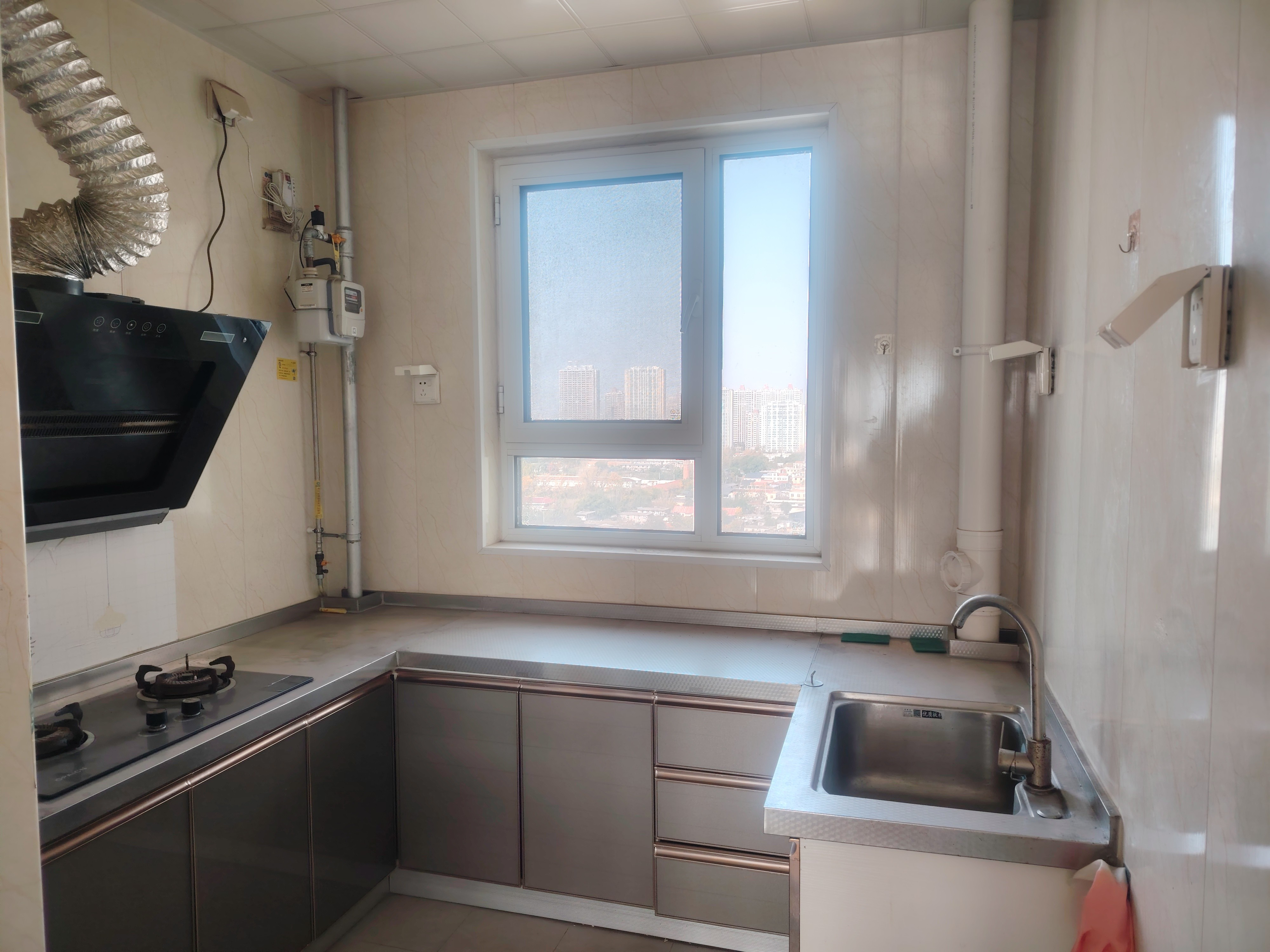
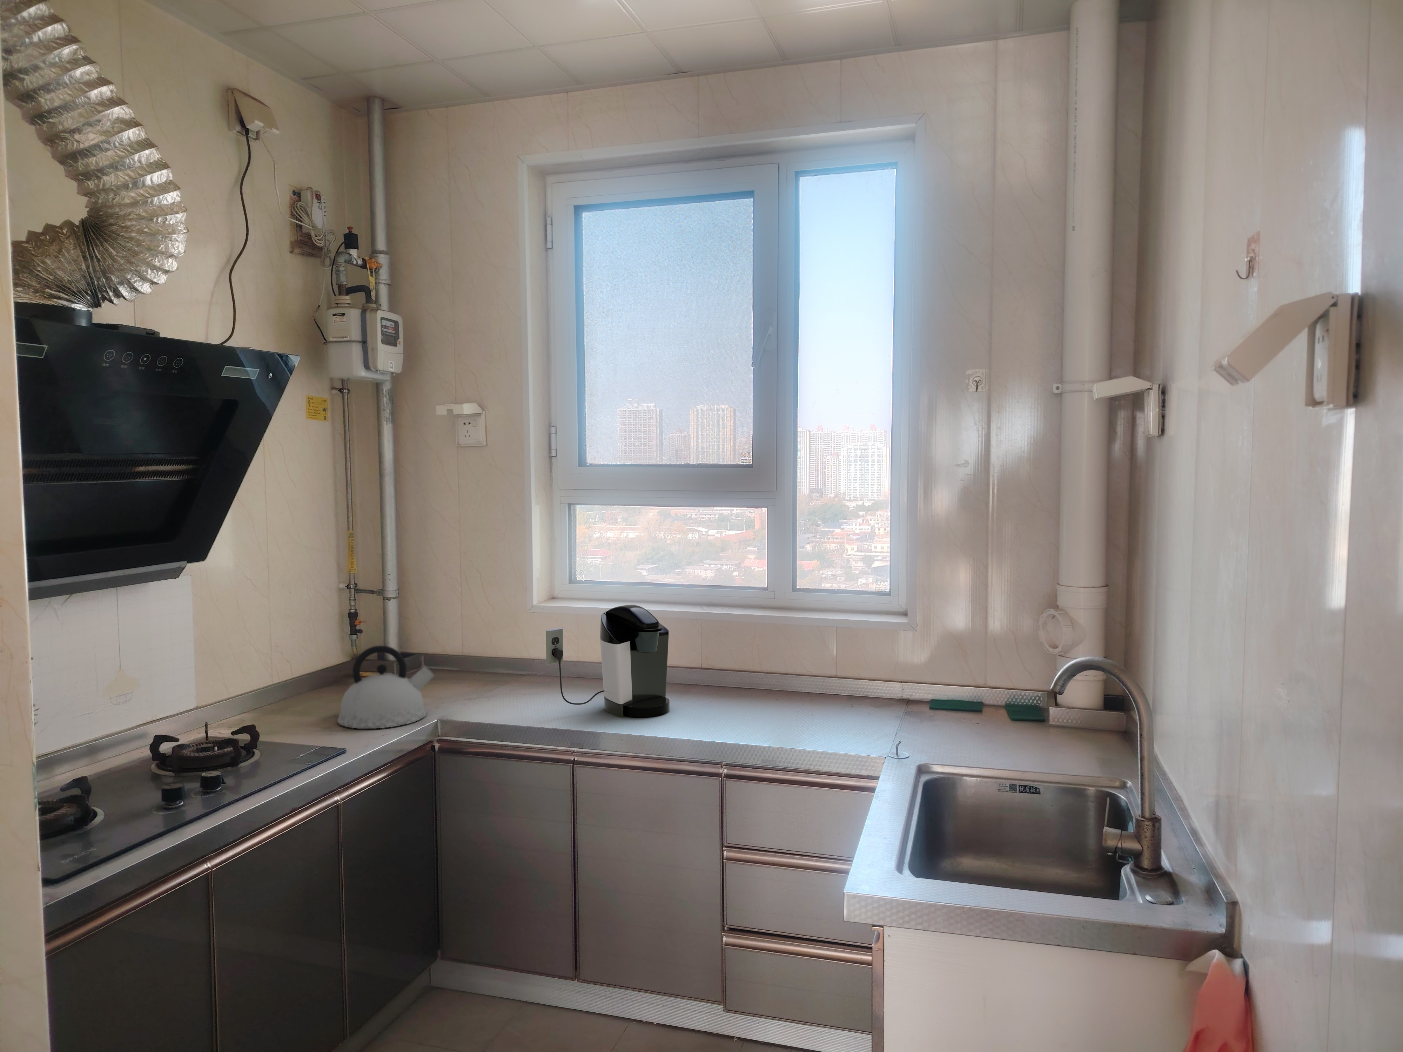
+ coffee maker (618, 661)
+ kettle (387, 682)
